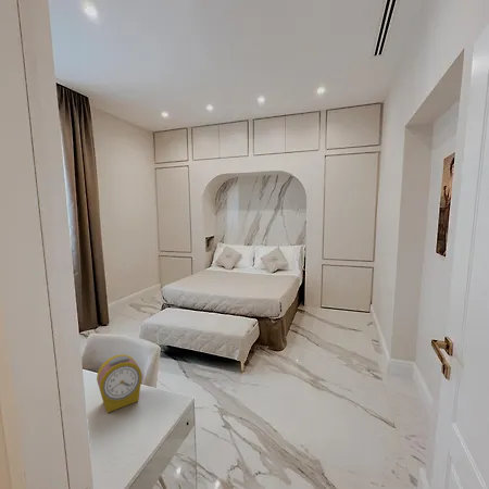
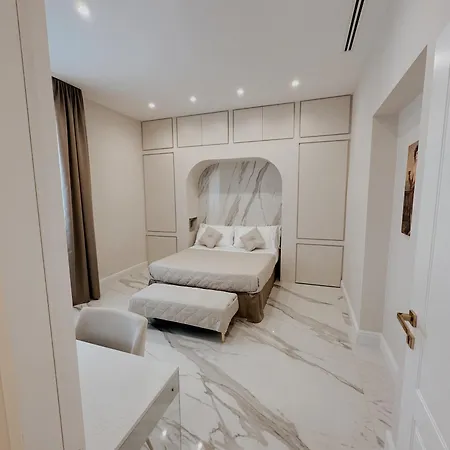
- alarm clock (120, 379)
